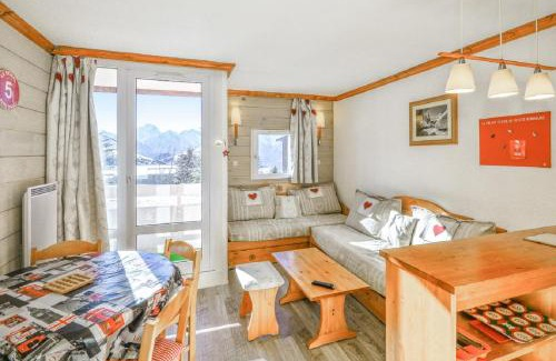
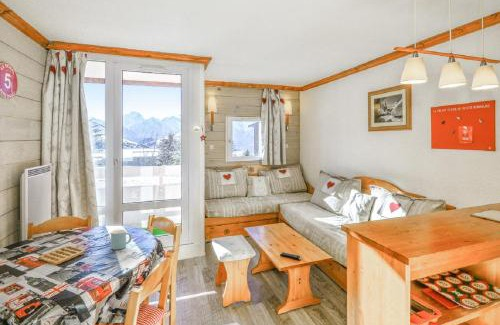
+ mug (121, 239)
